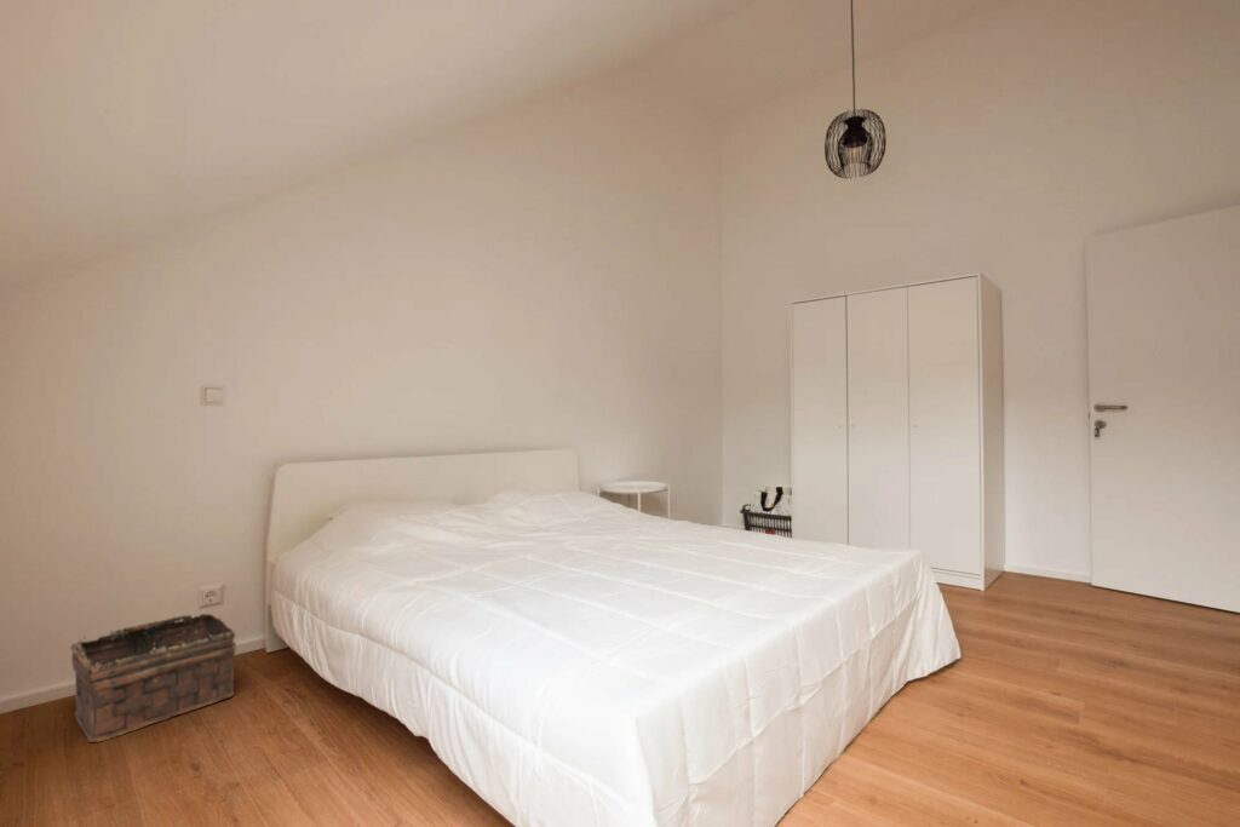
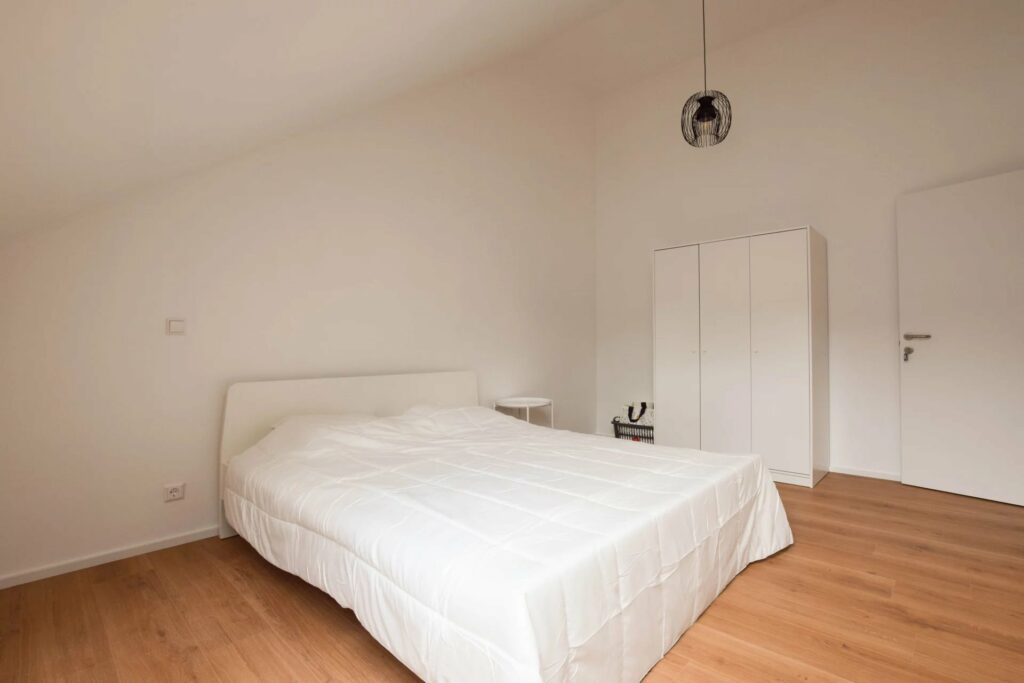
- basket (155, 660)
